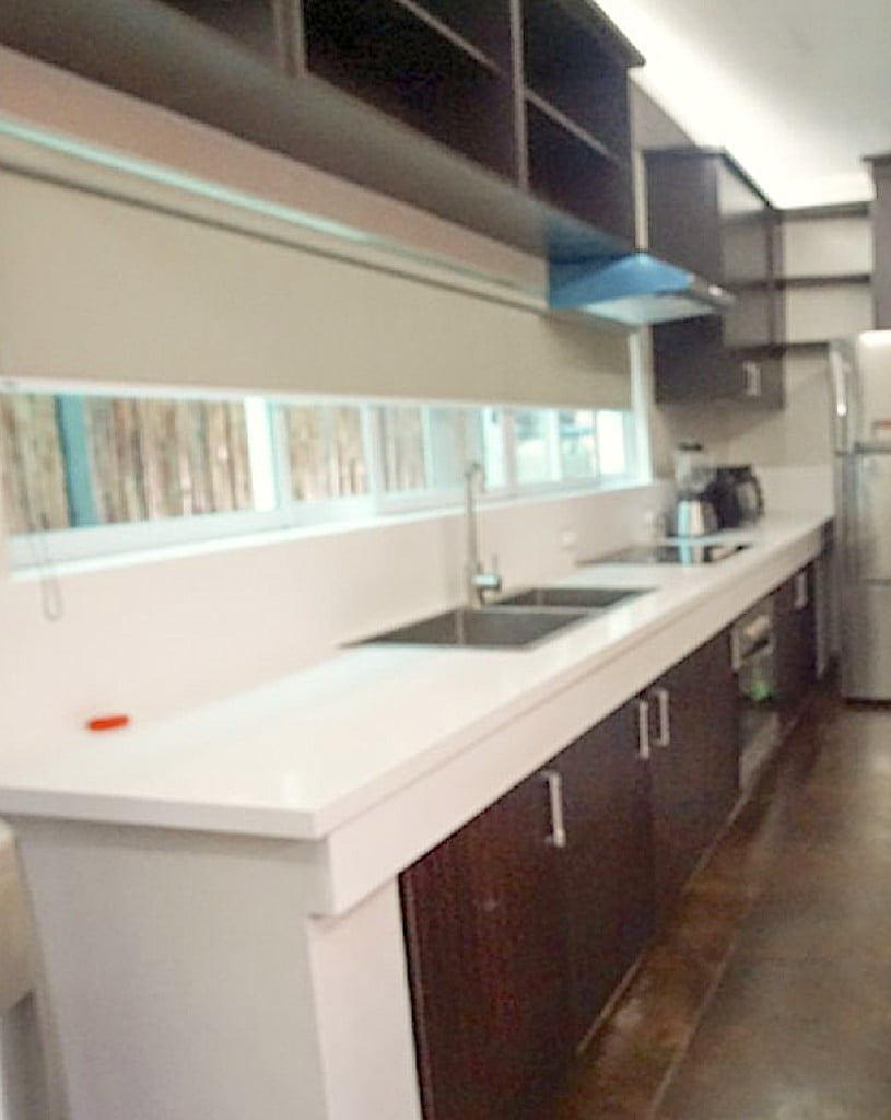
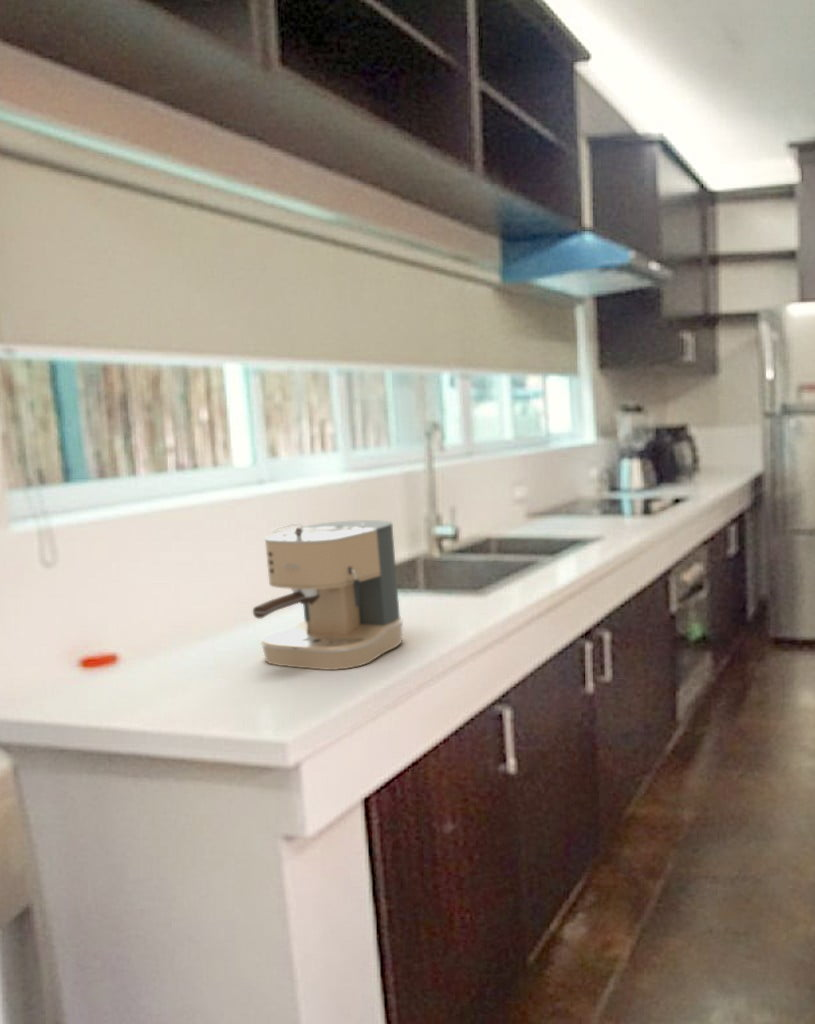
+ coffee maker (321, 589)
